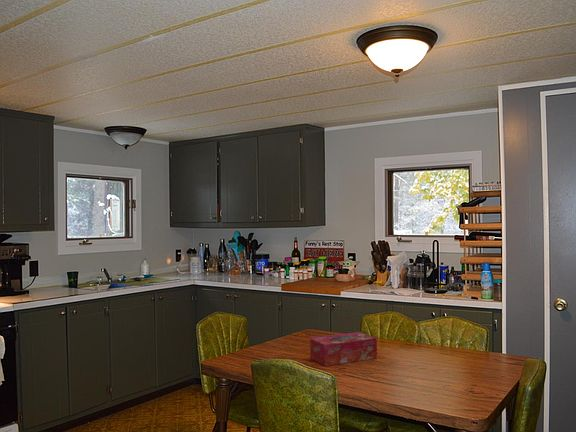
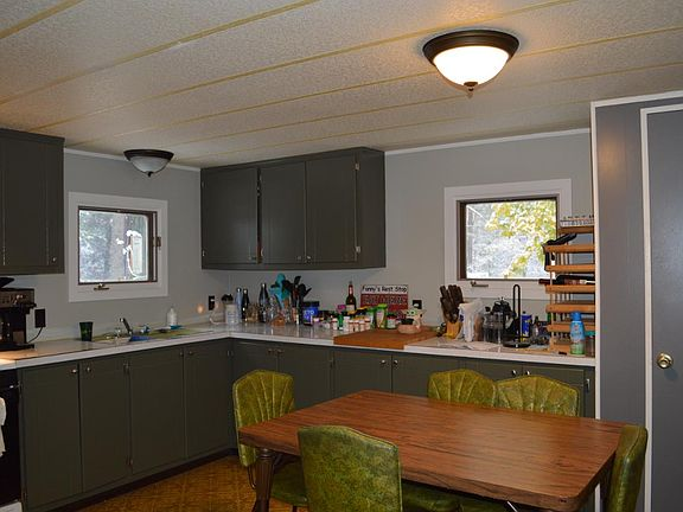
- tissue box (343, 348)
